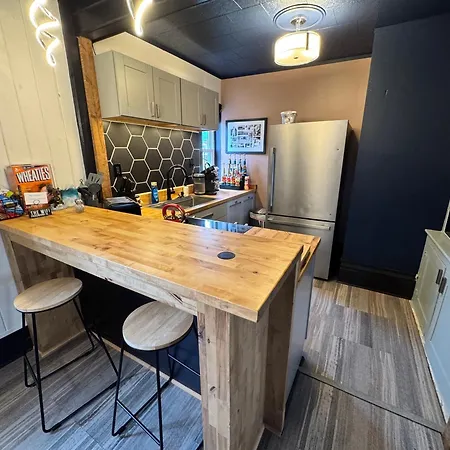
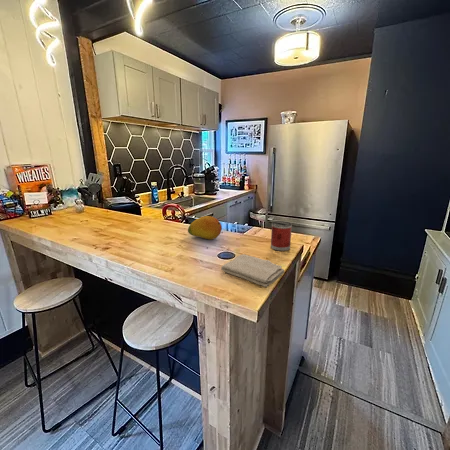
+ fruit (205, 227)
+ washcloth (252, 268)
+ mug (282, 234)
